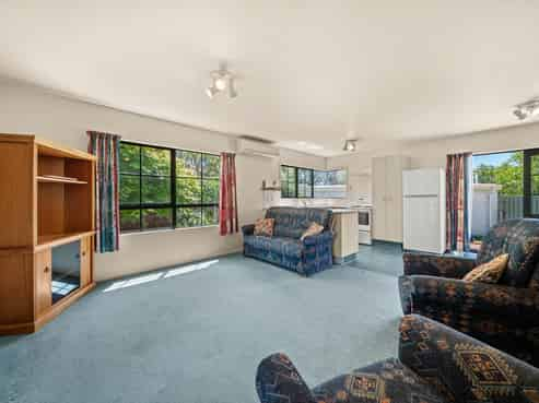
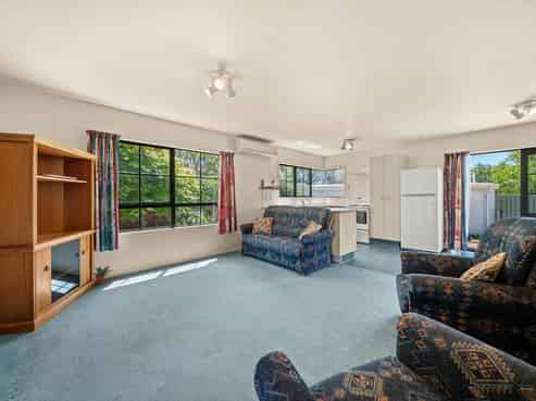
+ potted plant (100, 274)
